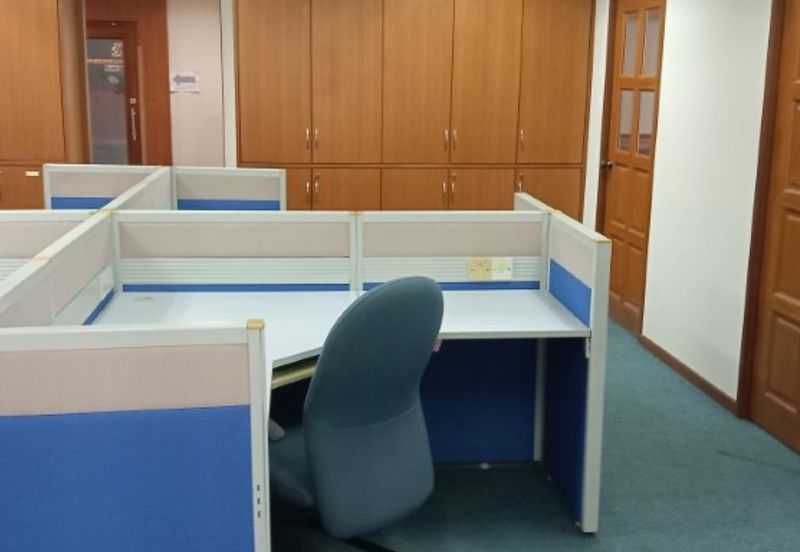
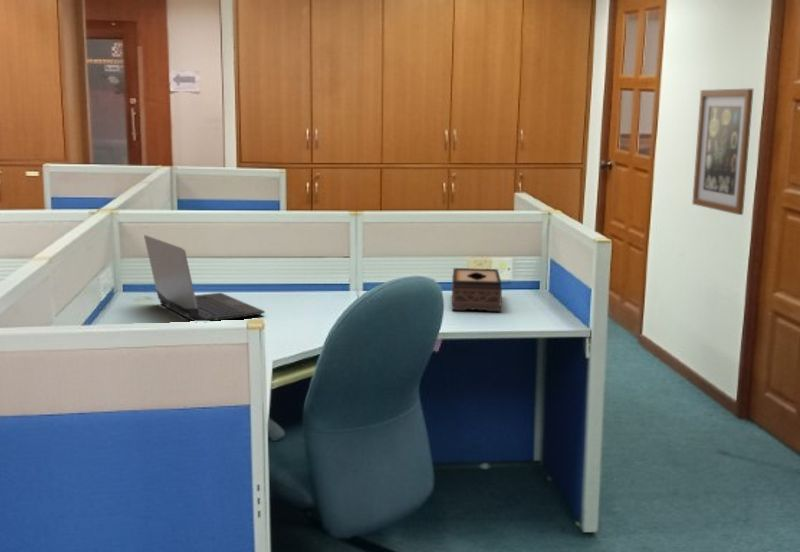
+ laptop computer (190, 275)
+ wall art (720, 150)
+ tissue box (475, 288)
